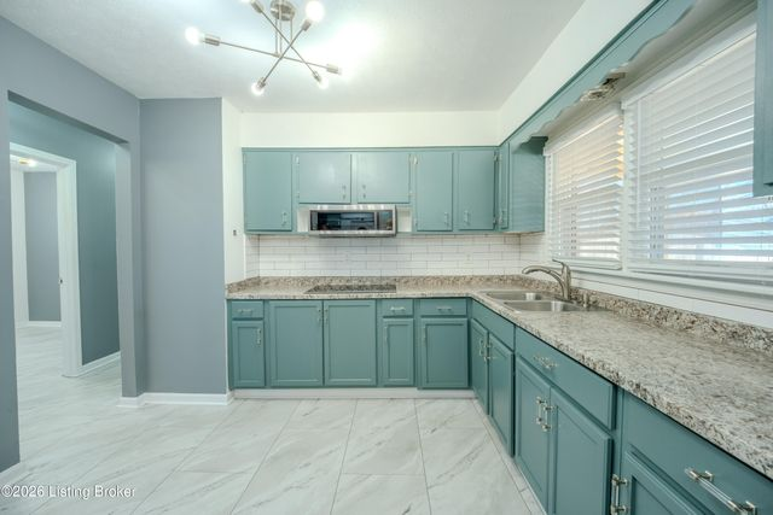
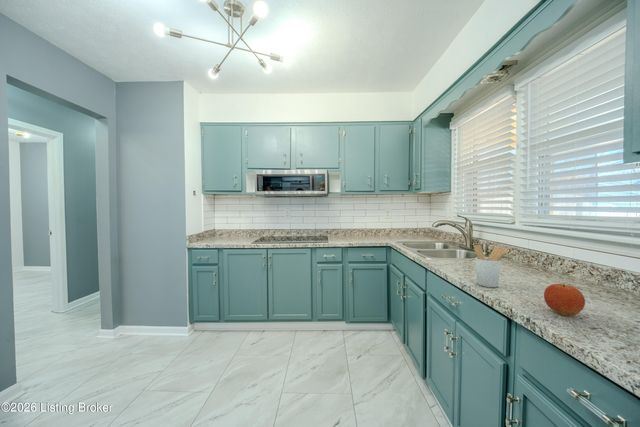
+ fruit (563, 298)
+ utensil holder (491, 264)
